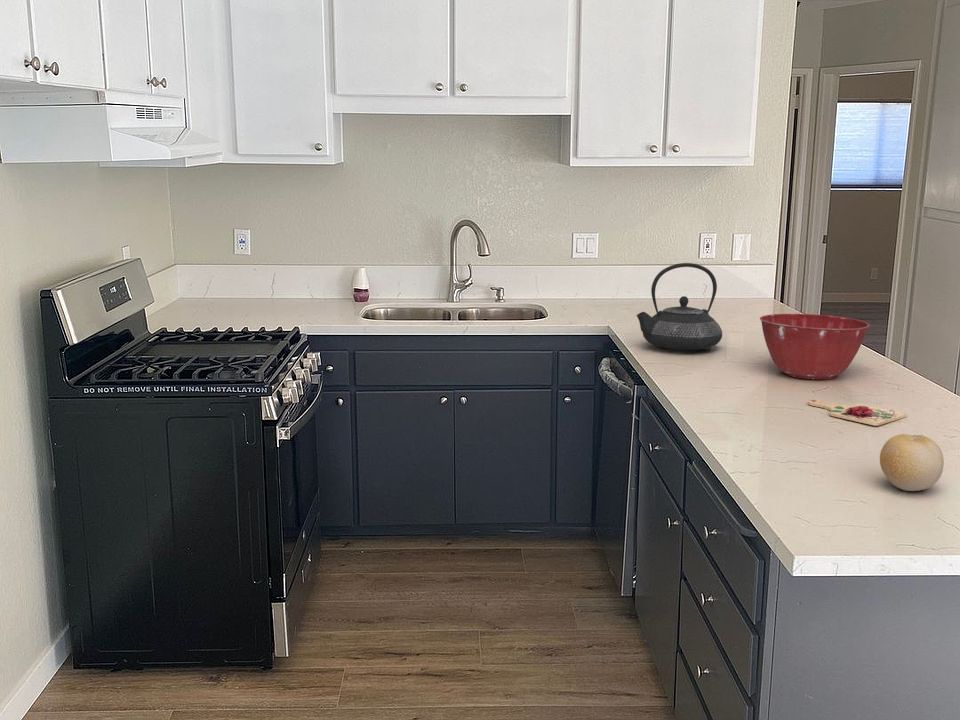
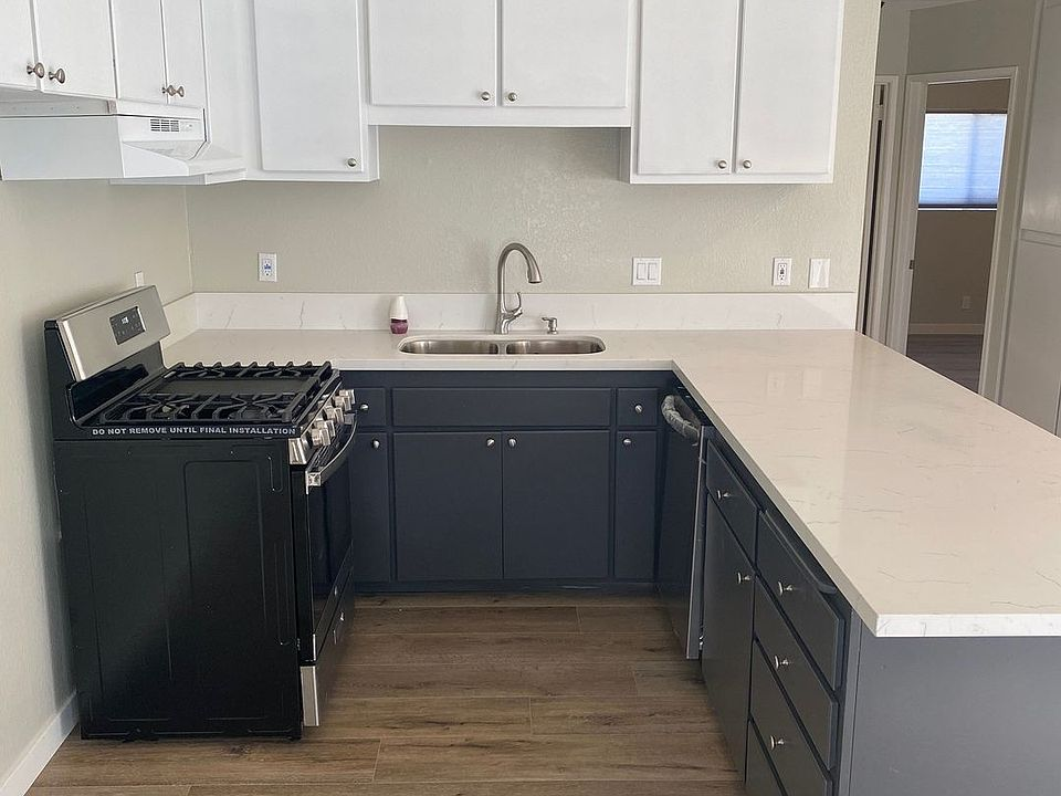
- cutting board (850, 406)
- fruit (912, 463)
- teapot (679, 306)
- mixing bowl (811, 347)
